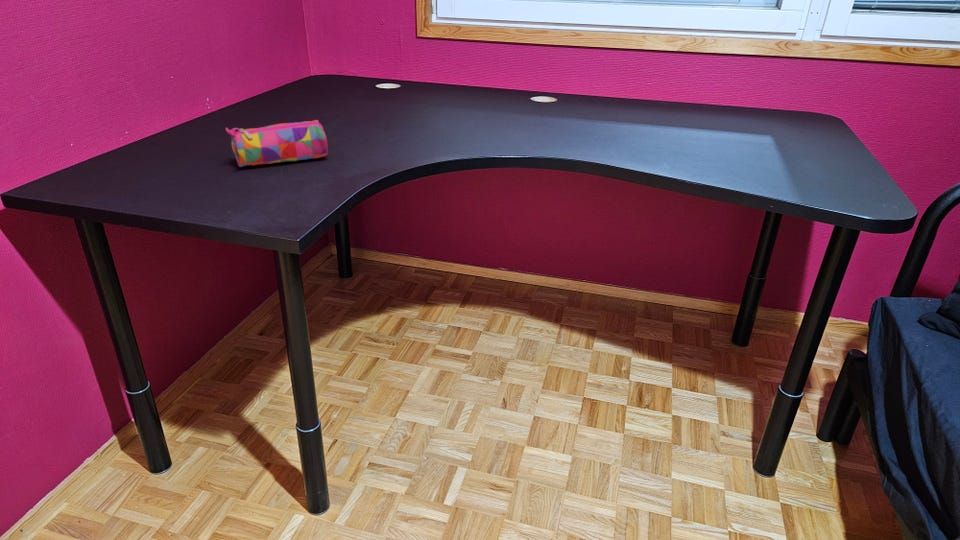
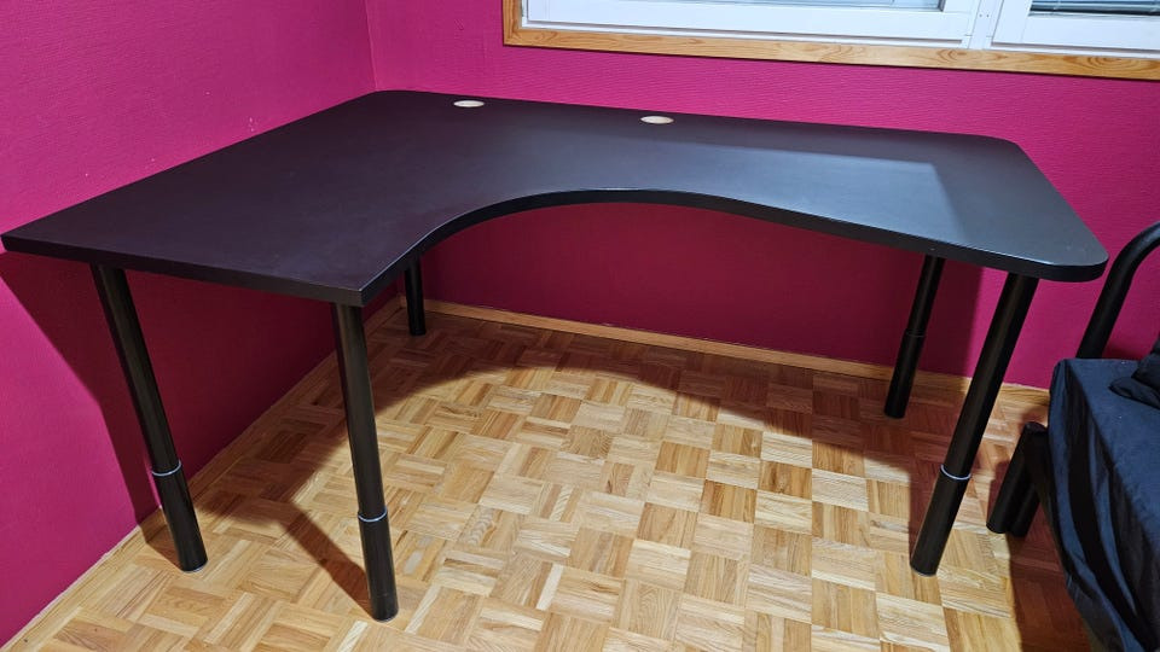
- pencil case (278, 142)
